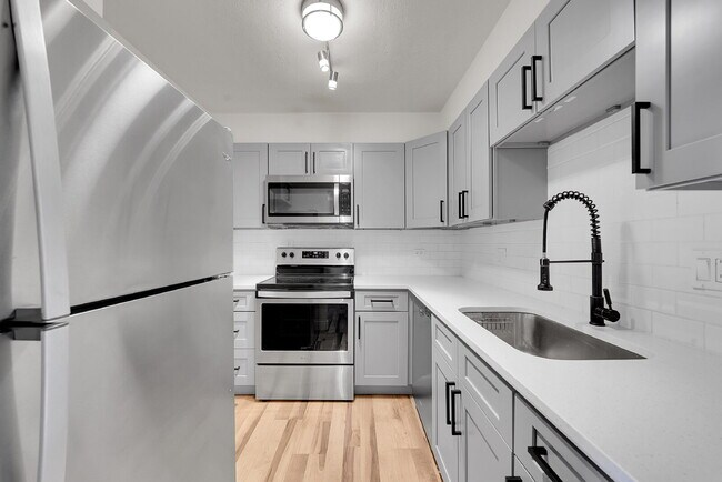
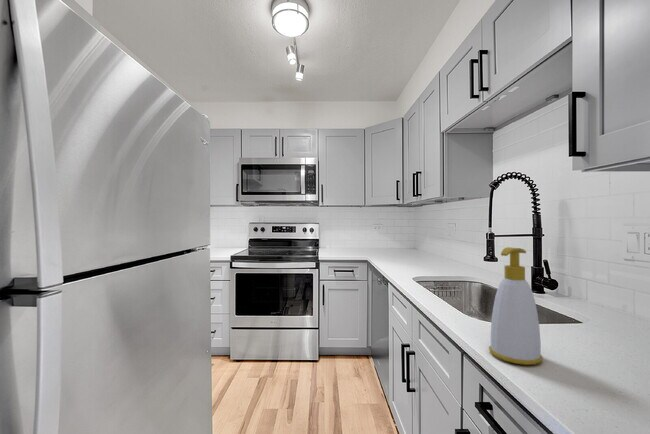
+ soap bottle (514, 301)
